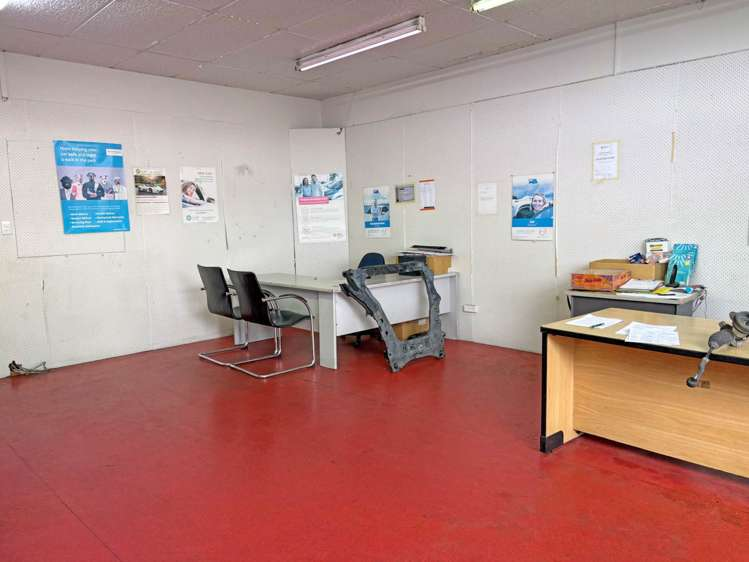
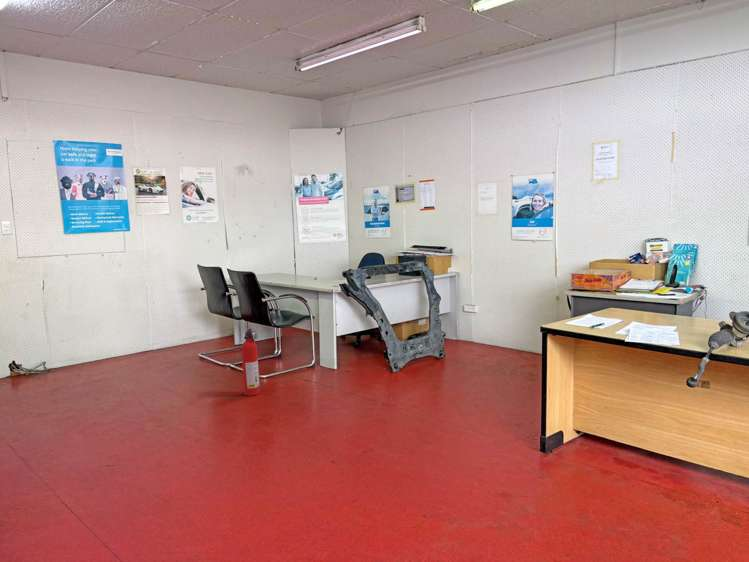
+ fire extinguisher (250, 361)
